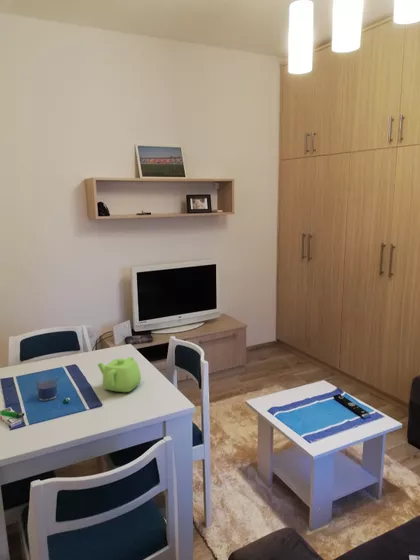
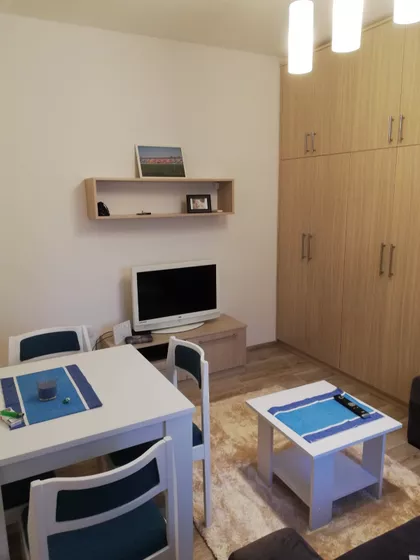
- teapot (117, 372)
